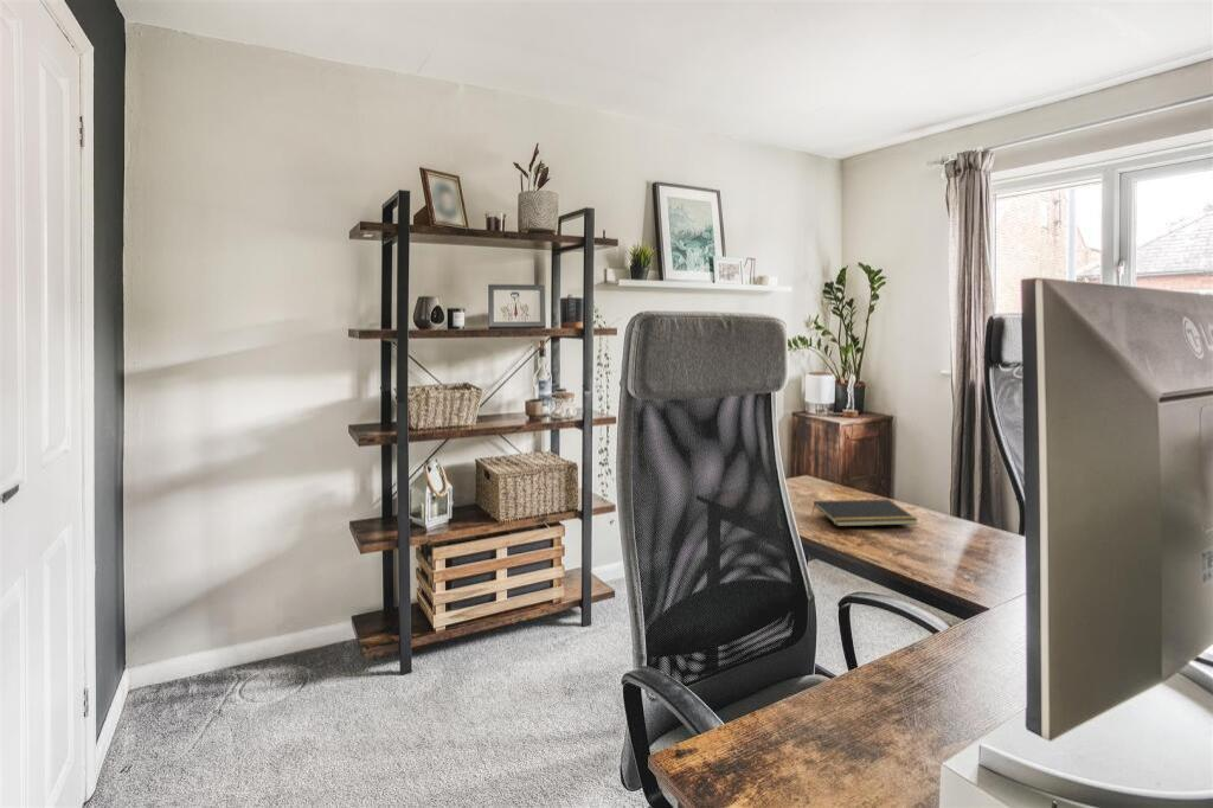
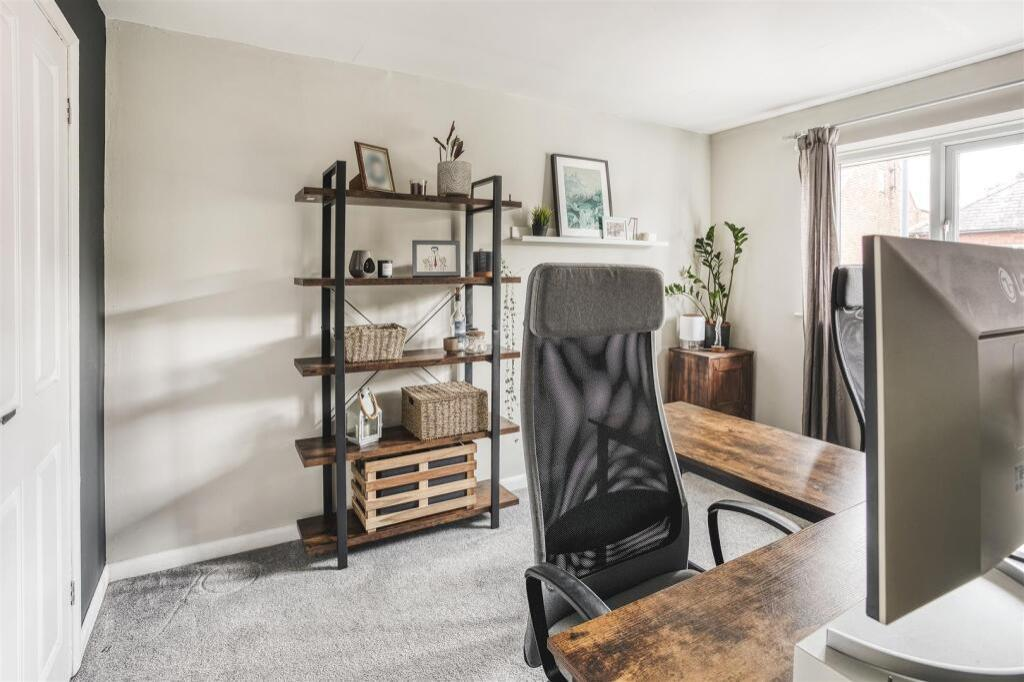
- notepad (864, 512)
